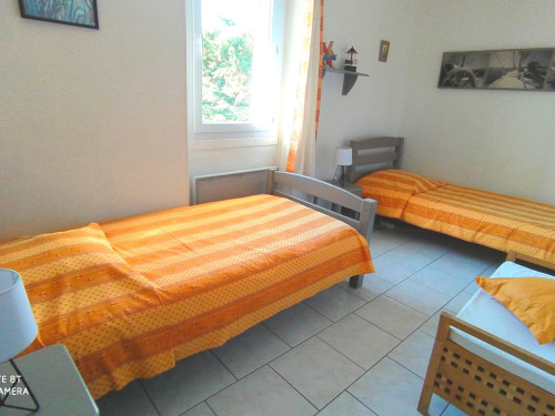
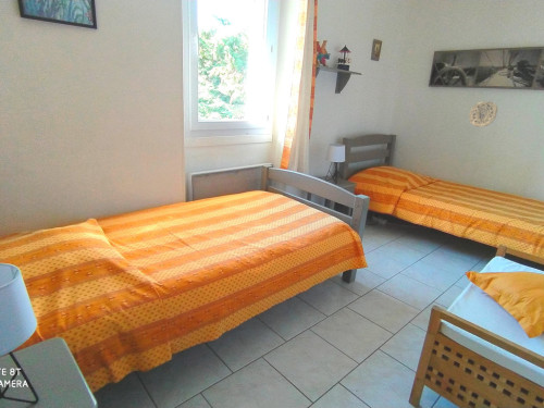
+ decorative plate (482, 114)
